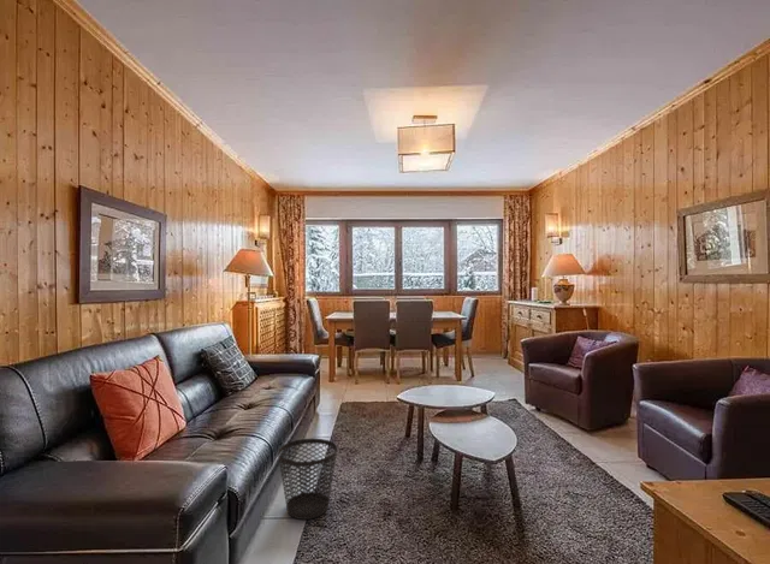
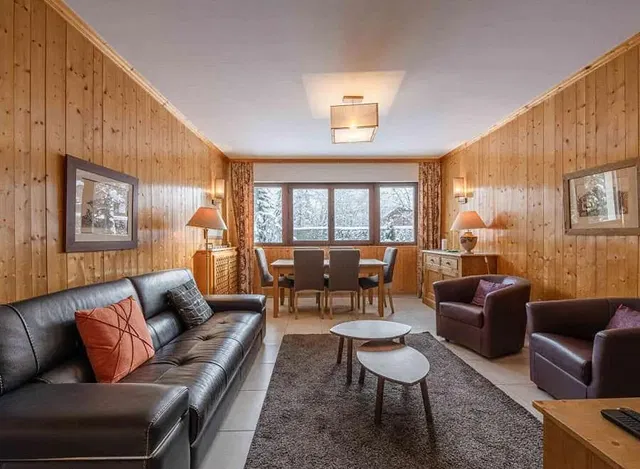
- wastebasket (307, 477)
